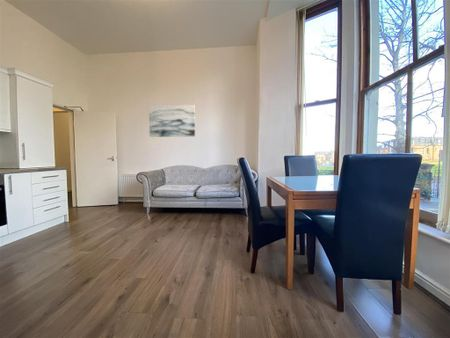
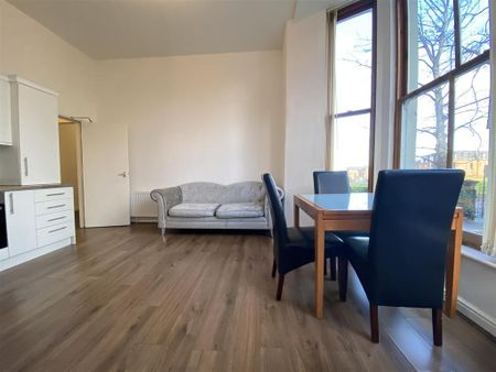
- wall art (171, 121)
